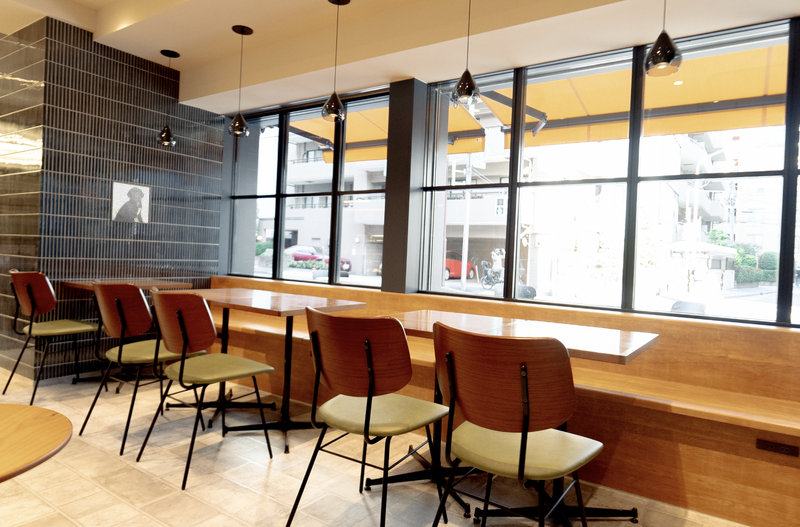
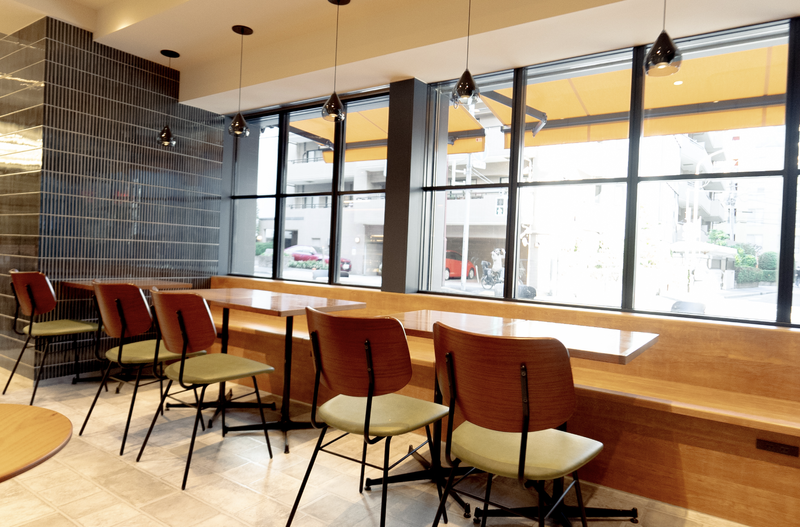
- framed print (131, 203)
